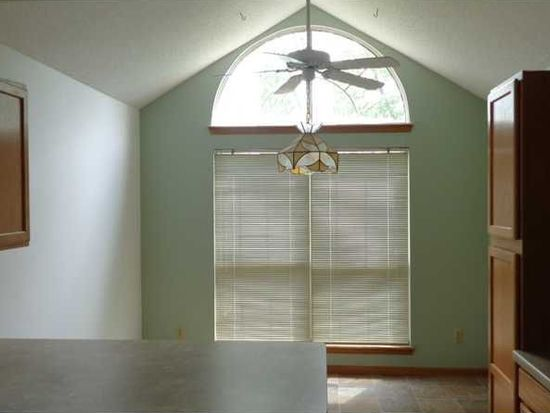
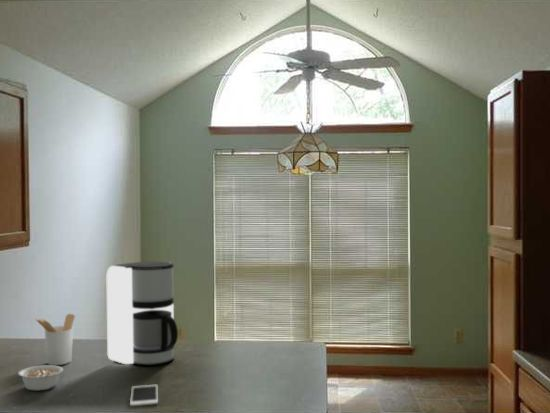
+ utensil holder (54, 338)
+ cell phone (144, 394)
+ legume (42, 377)
+ coffee maker (152, 312)
